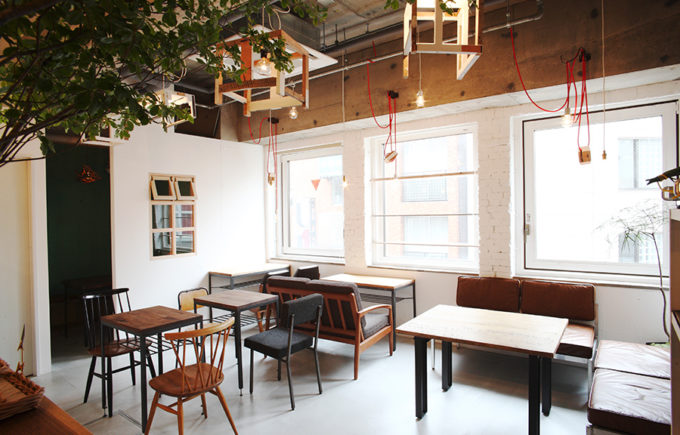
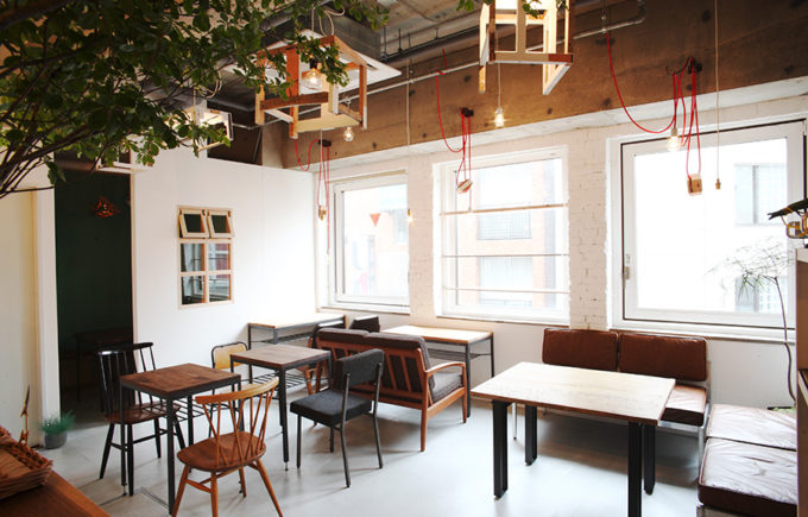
+ potted plant (55, 424)
